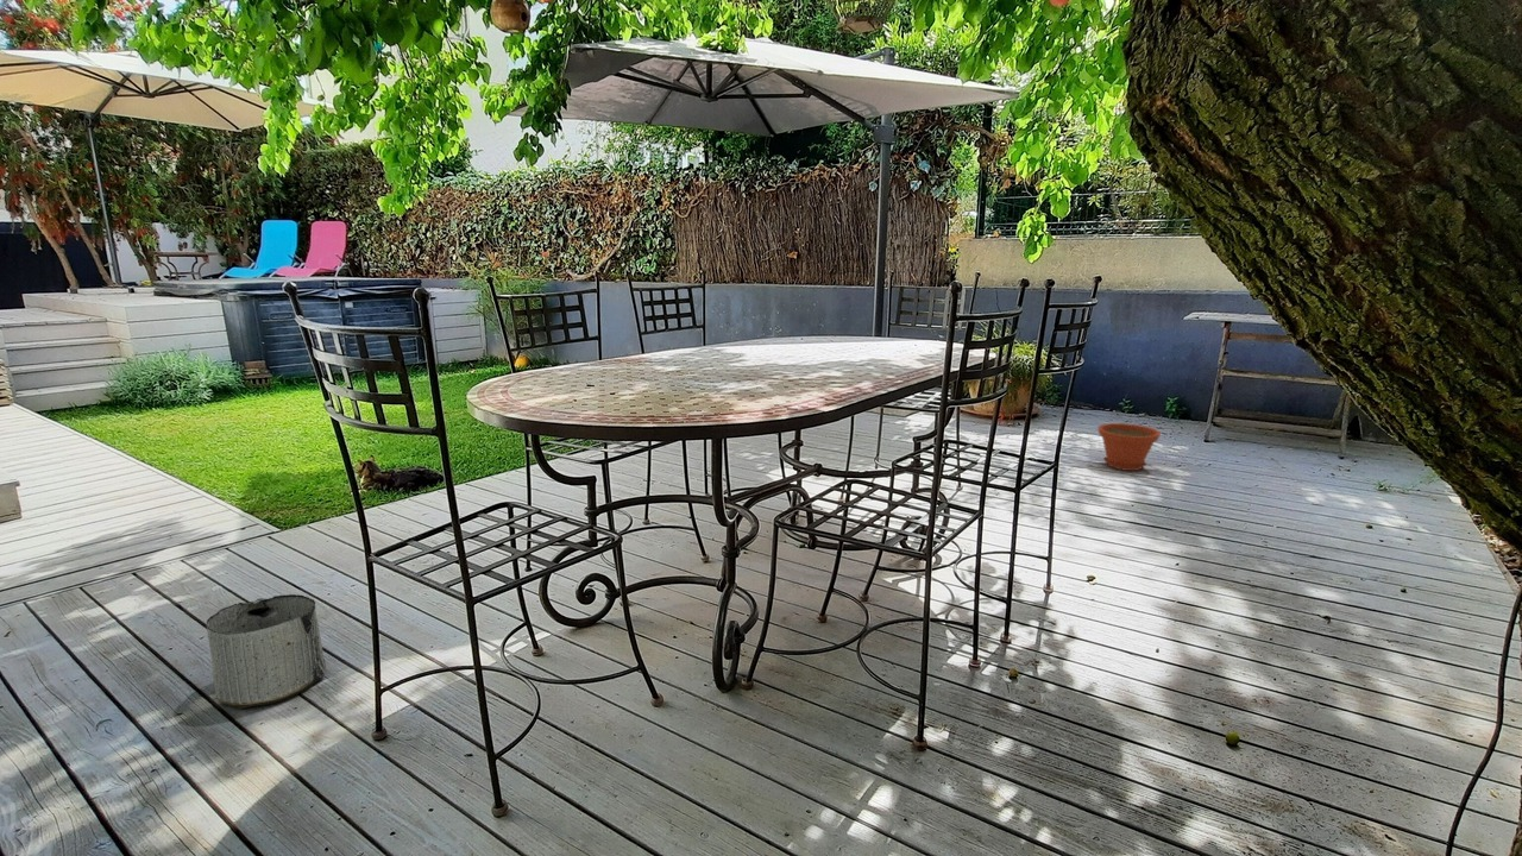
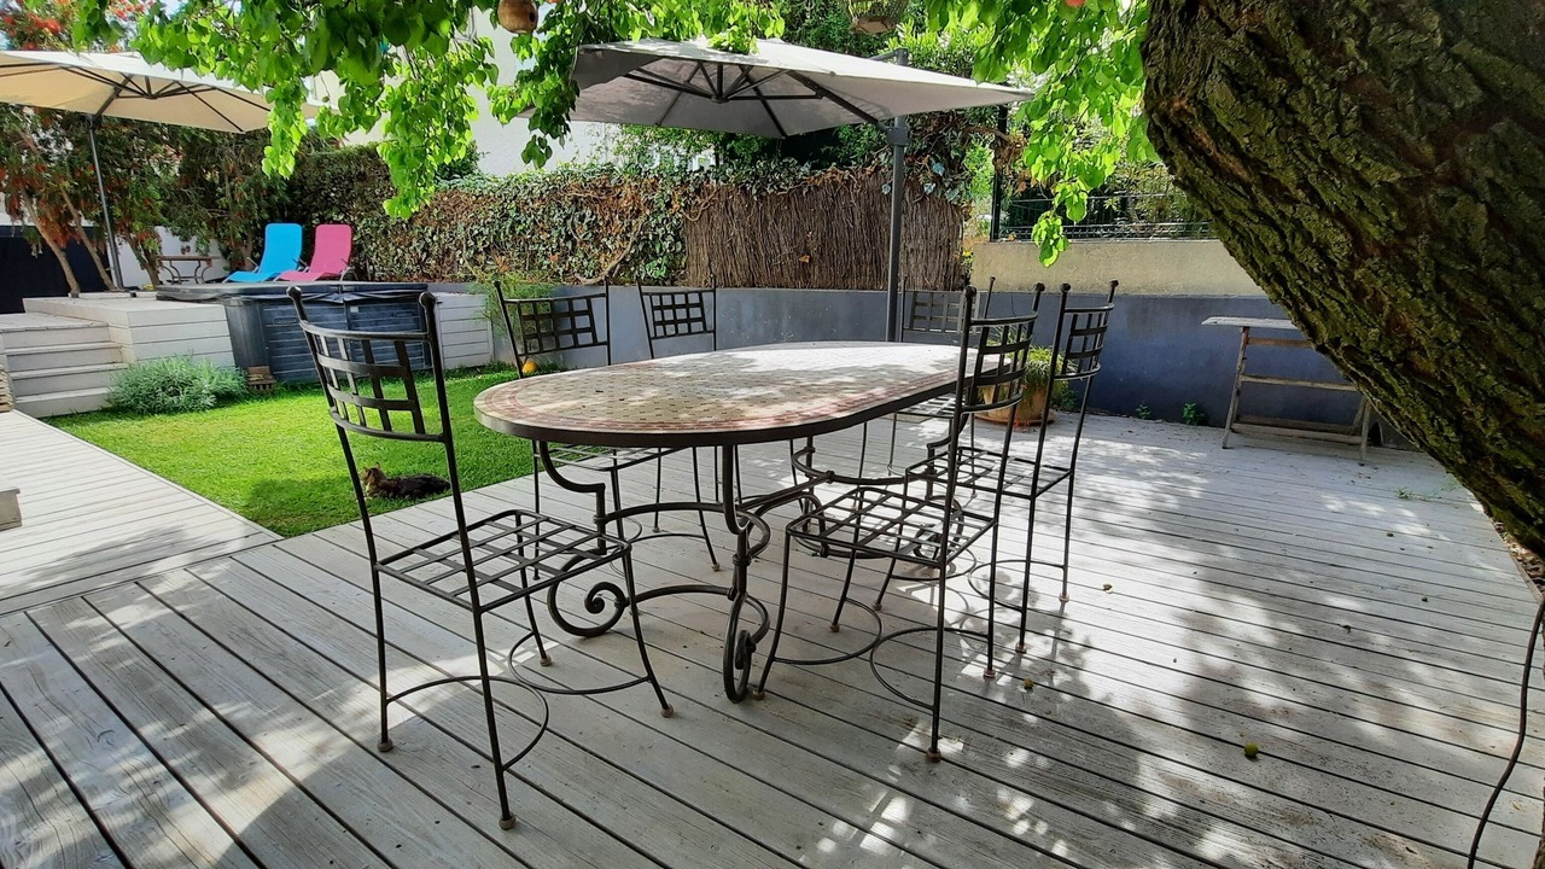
- bucket (266, 638)
- plant pot (1126, 448)
